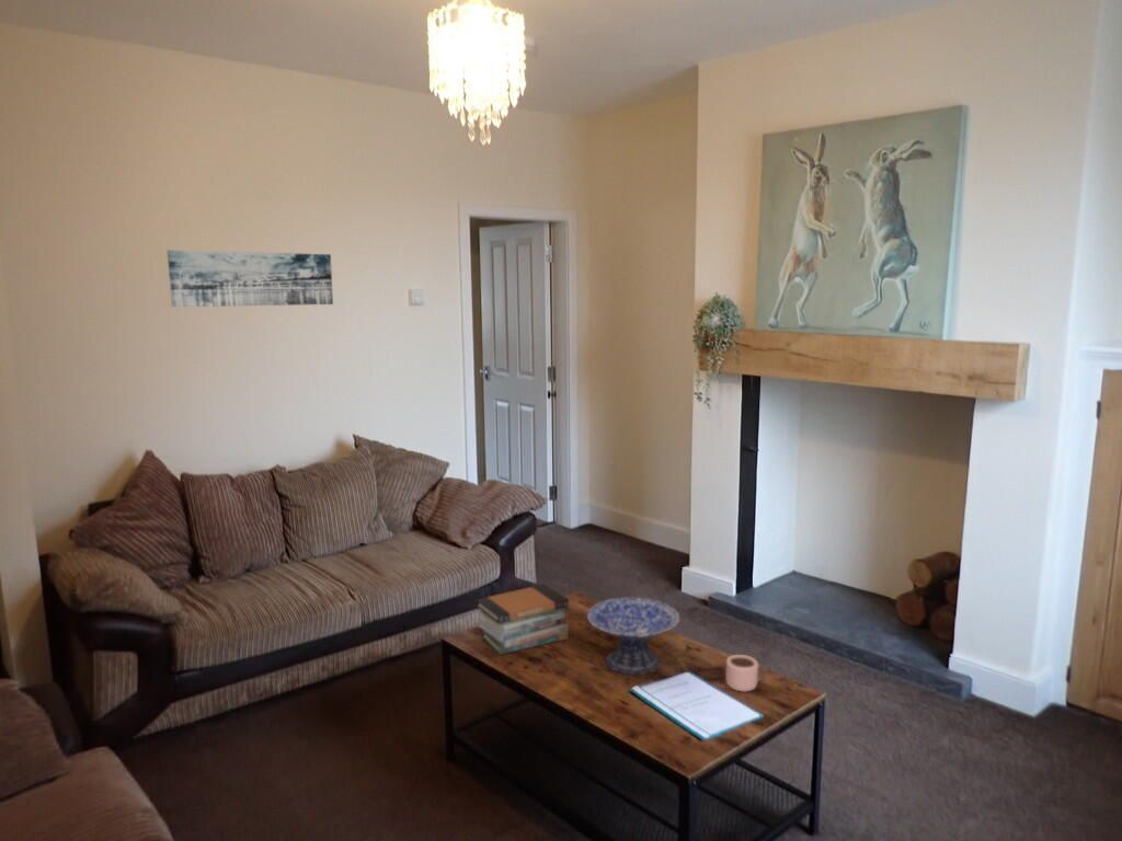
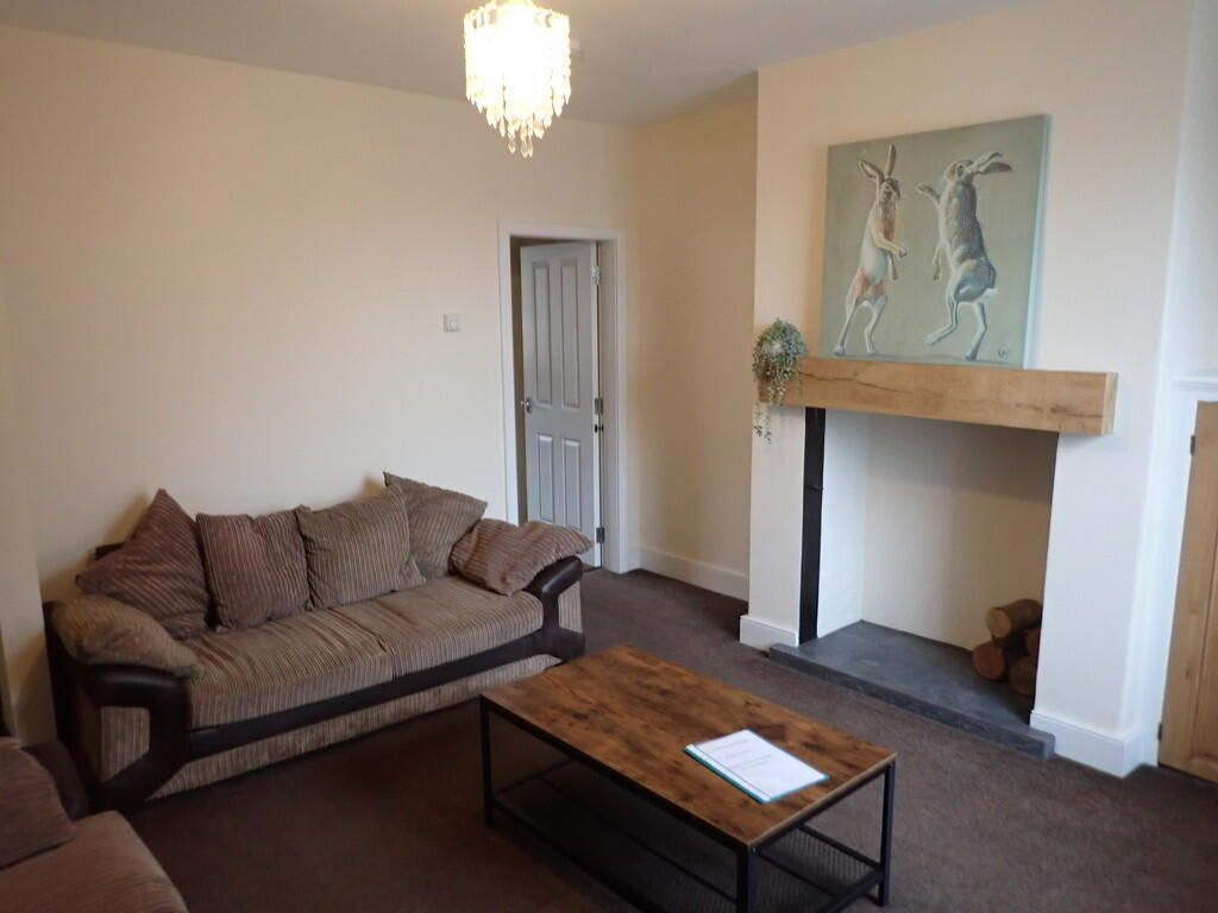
- wall art (255, 278)
- mug (745, 672)
- book stack (523, 619)
- decorative bowl (632, 638)
